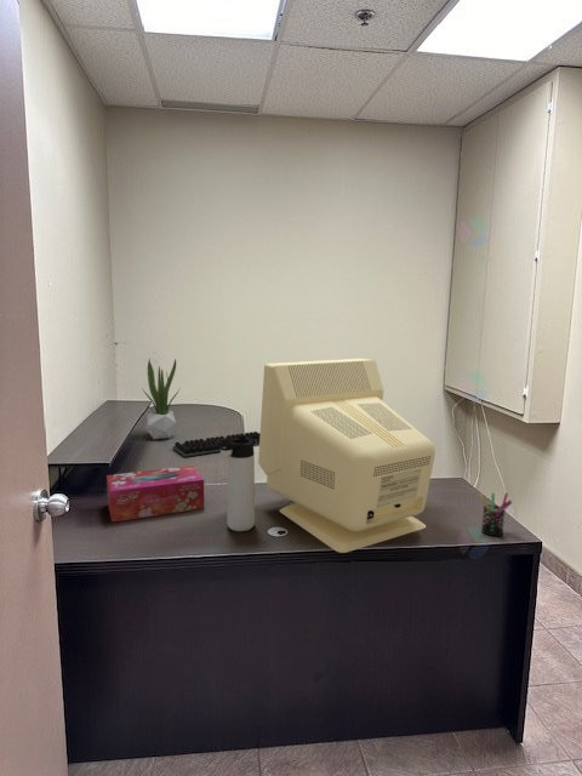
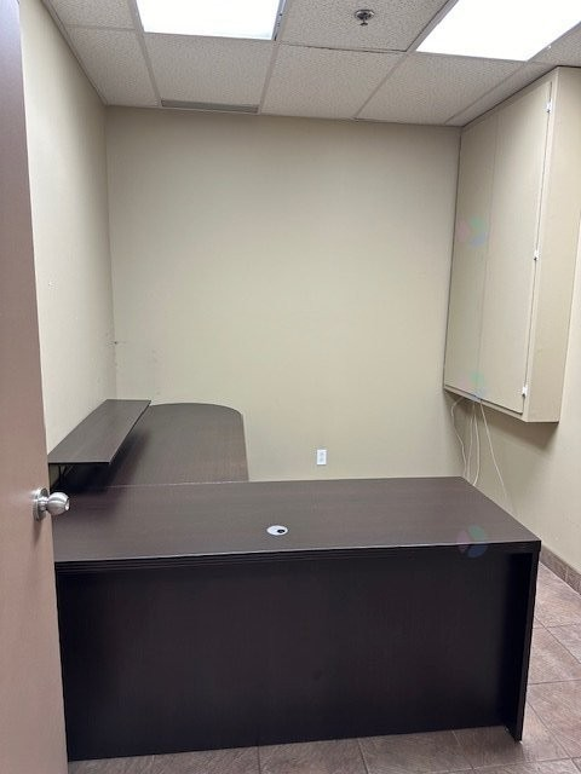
- tissue box (155, 491)
- computer keyboard (223, 439)
- pen holder (495, 510)
- potted plant (159, 398)
- monitor (349, 444)
- thermos bottle (235, 484)
